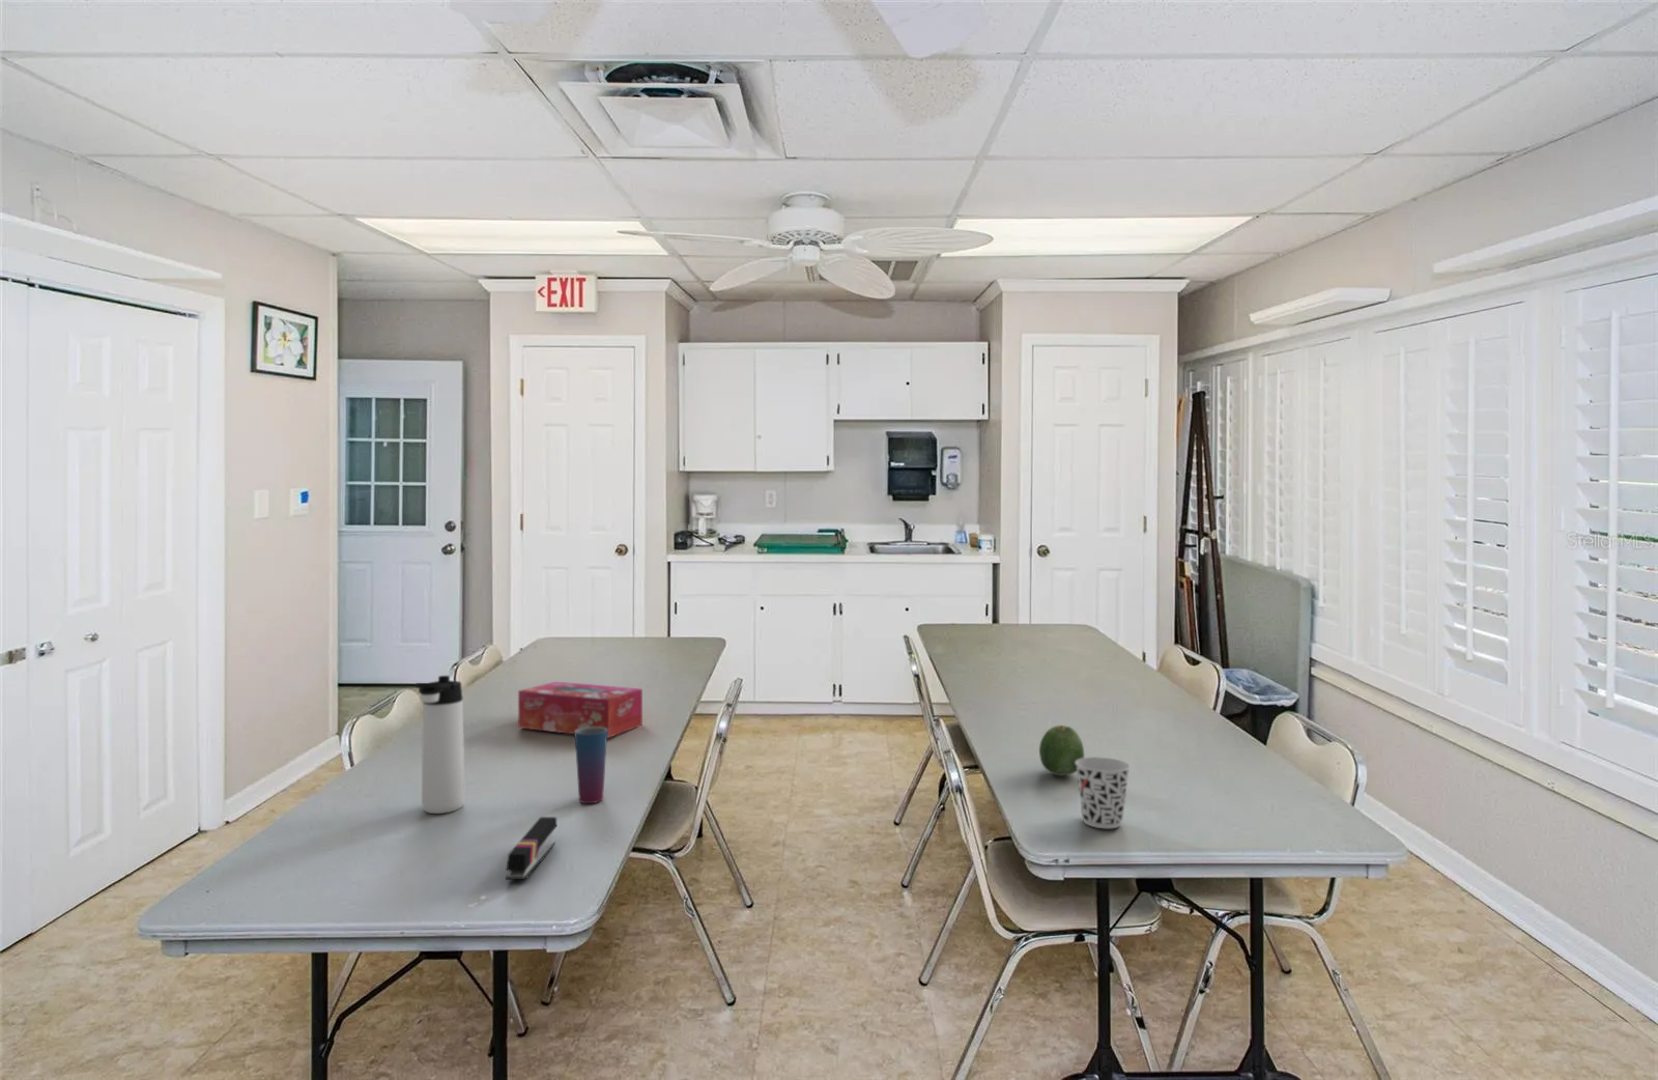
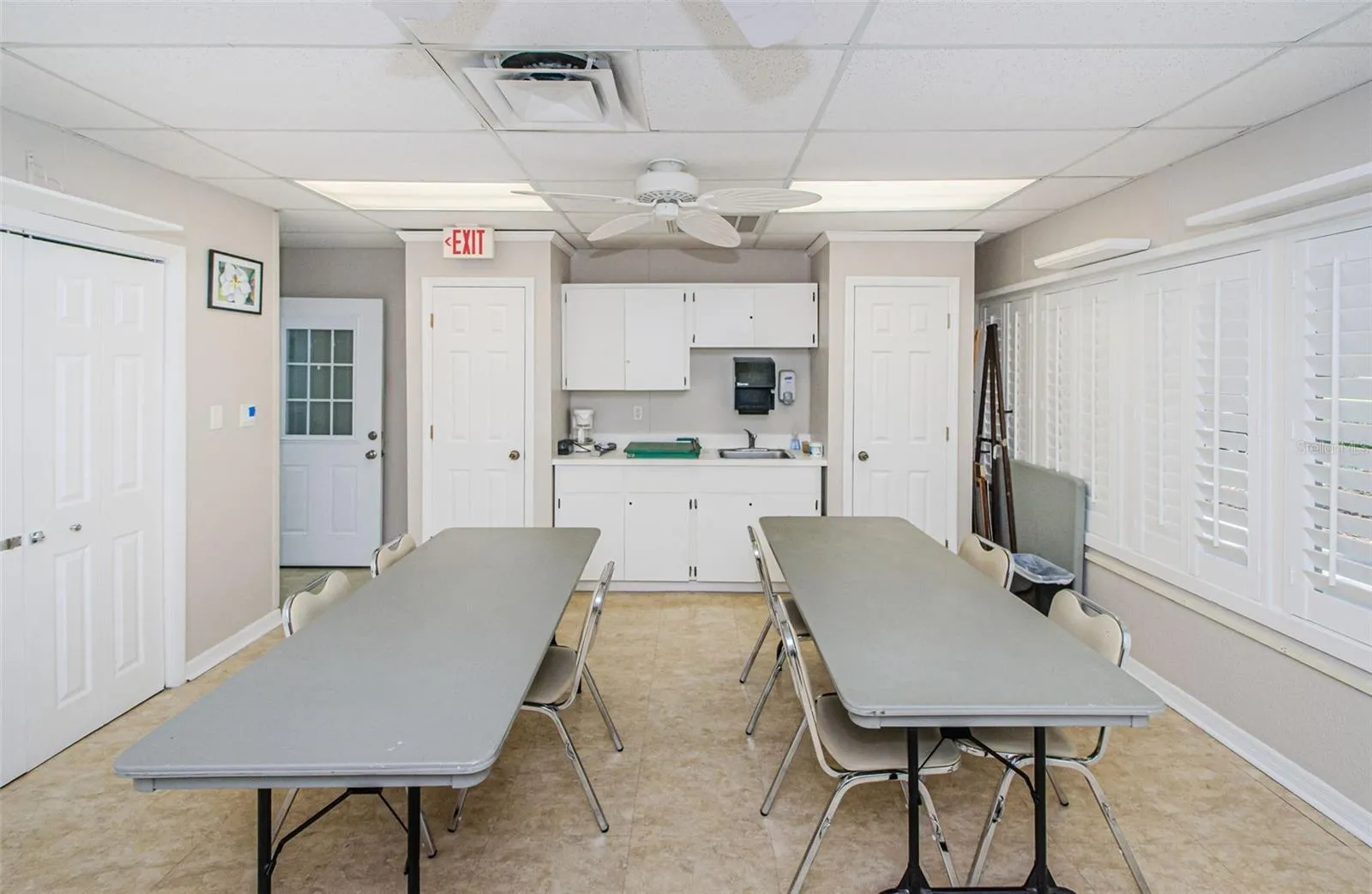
- tissue box (580, 708)
- cup (591, 765)
- fruit (1061, 748)
- stapler (533, 846)
- thermos bottle (439, 744)
- cup (1102, 792)
